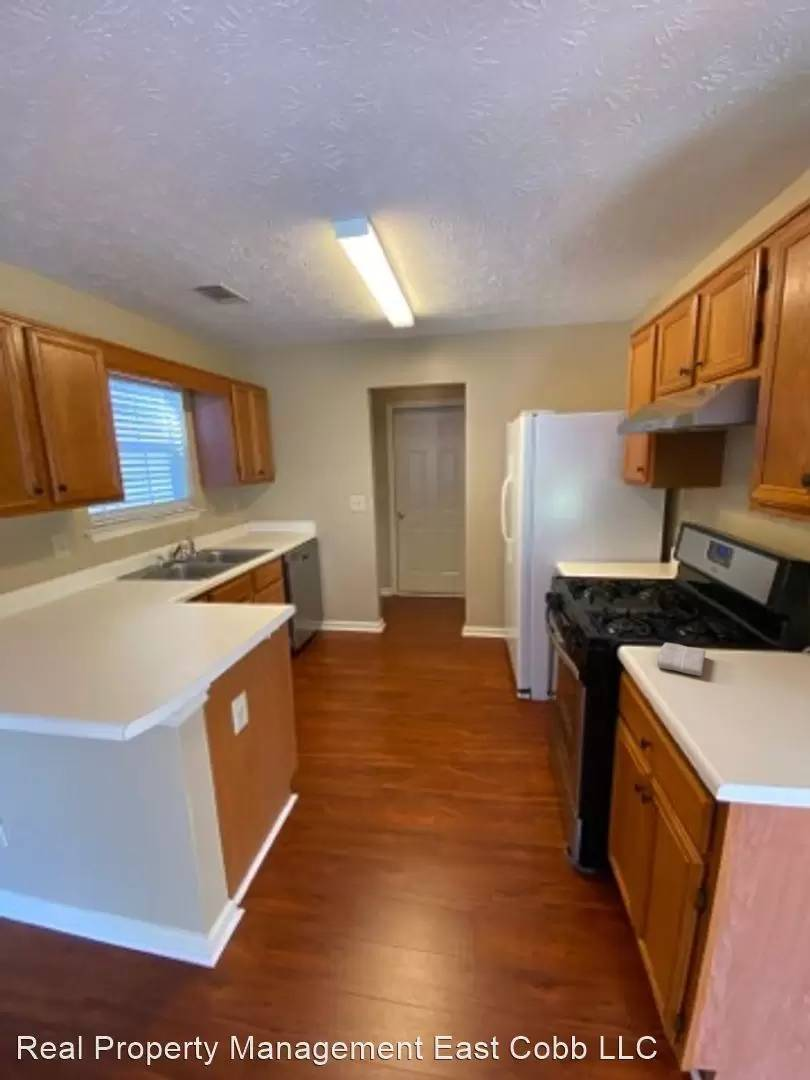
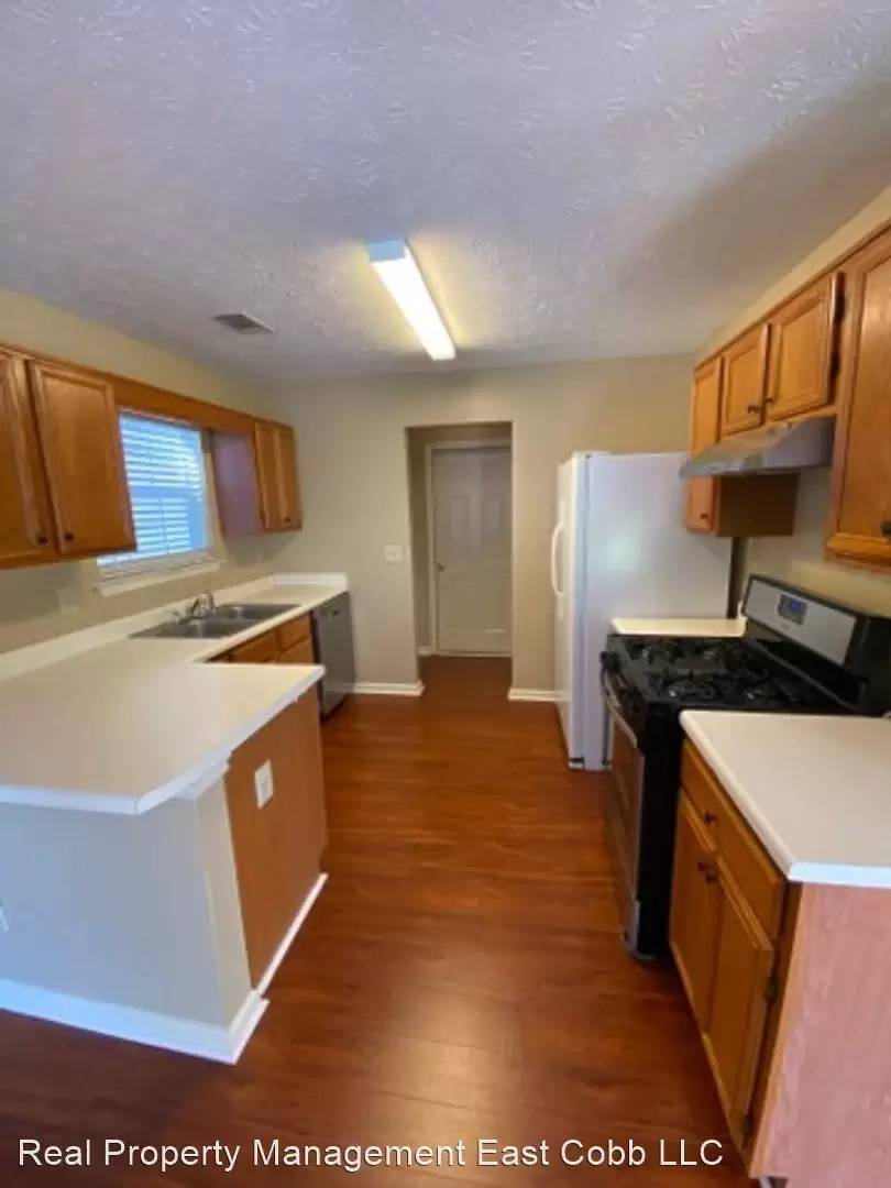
- washcloth (681, 657)
